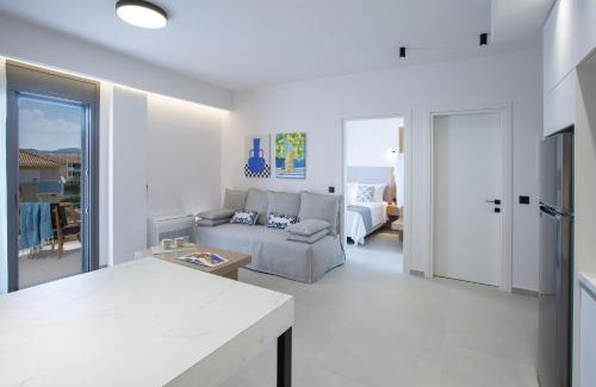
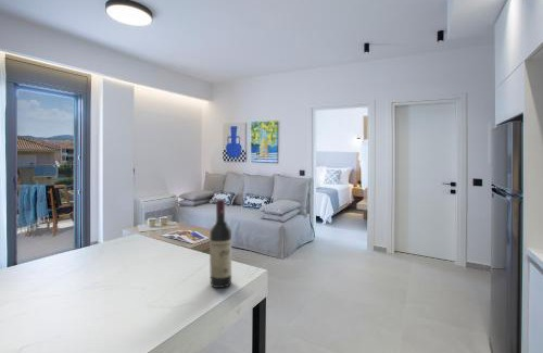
+ wine bottle (220, 241)
